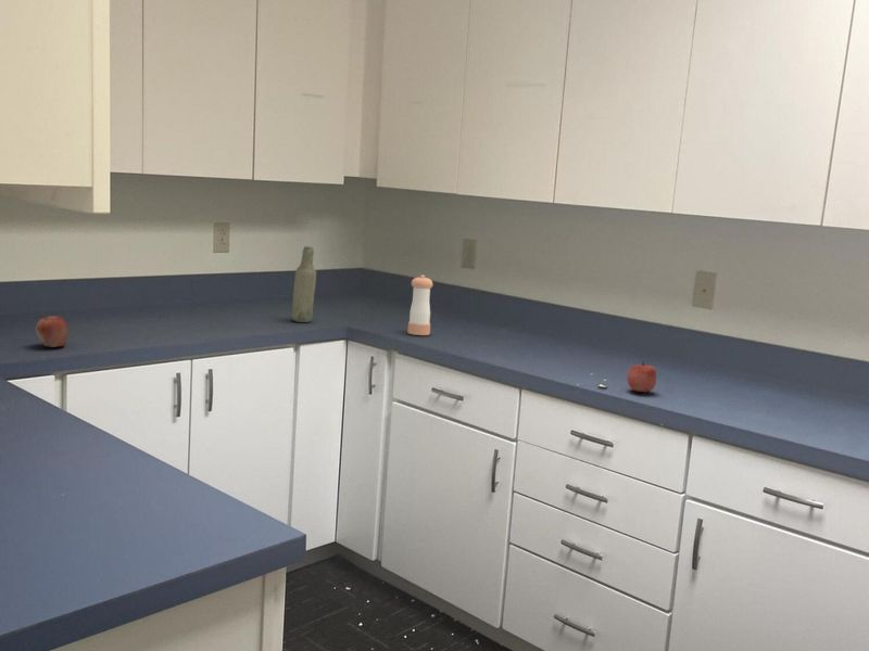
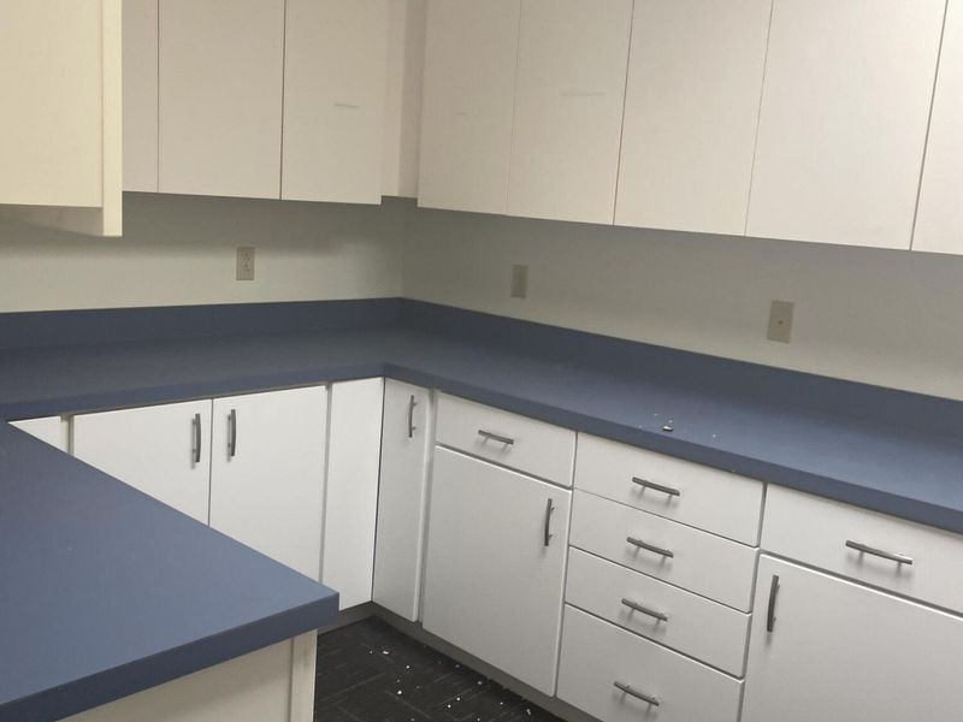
- apple (642, 375)
- bottle (304, 283)
- fruit (51, 330)
- pepper shaker (420, 304)
